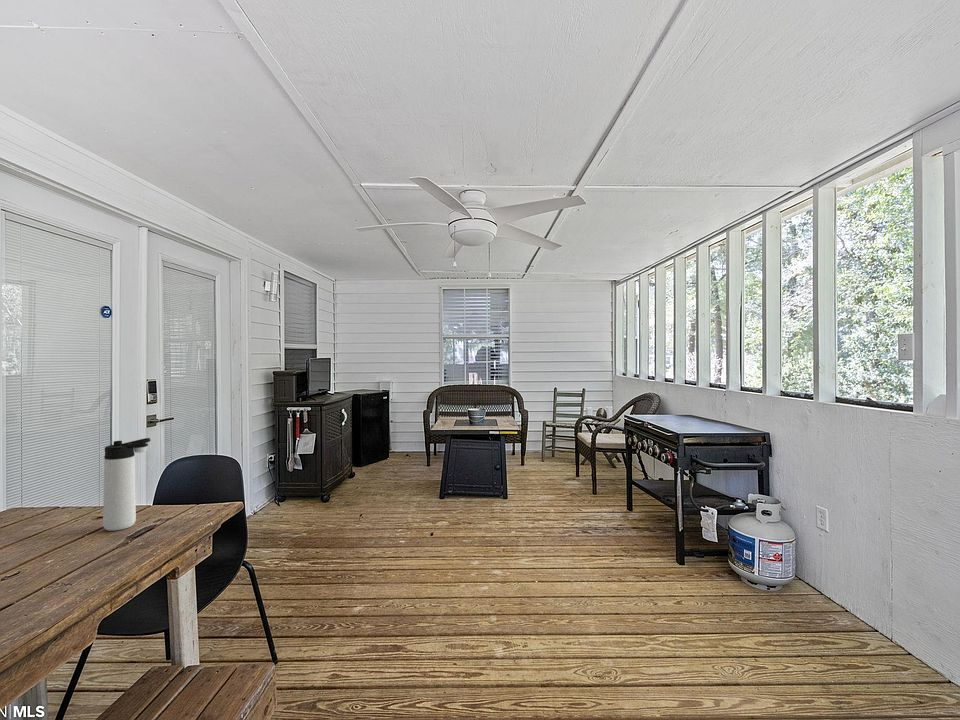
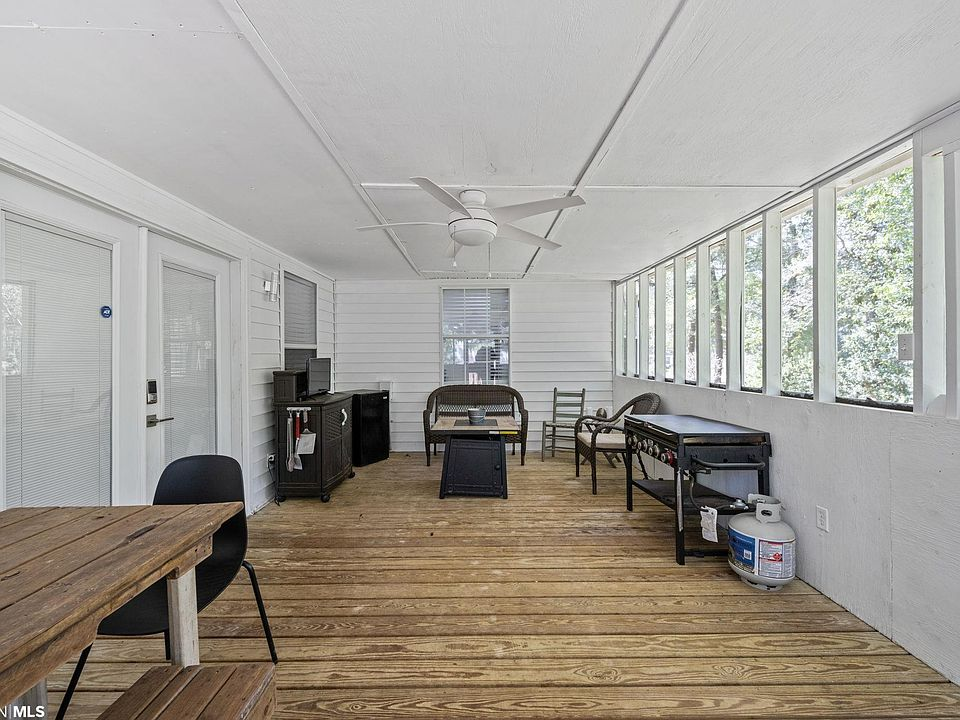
- thermos bottle (127, 482)
